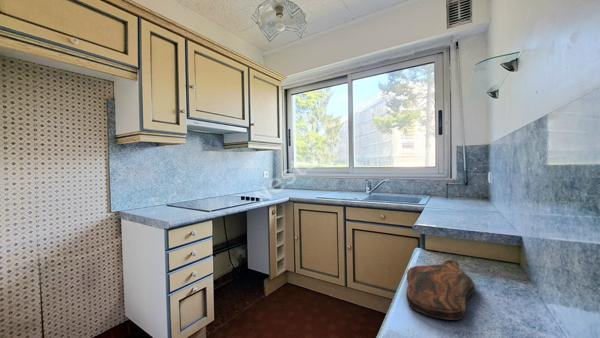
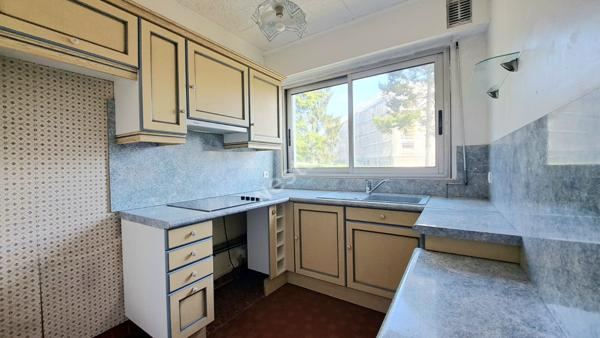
- cutting board (438, 280)
